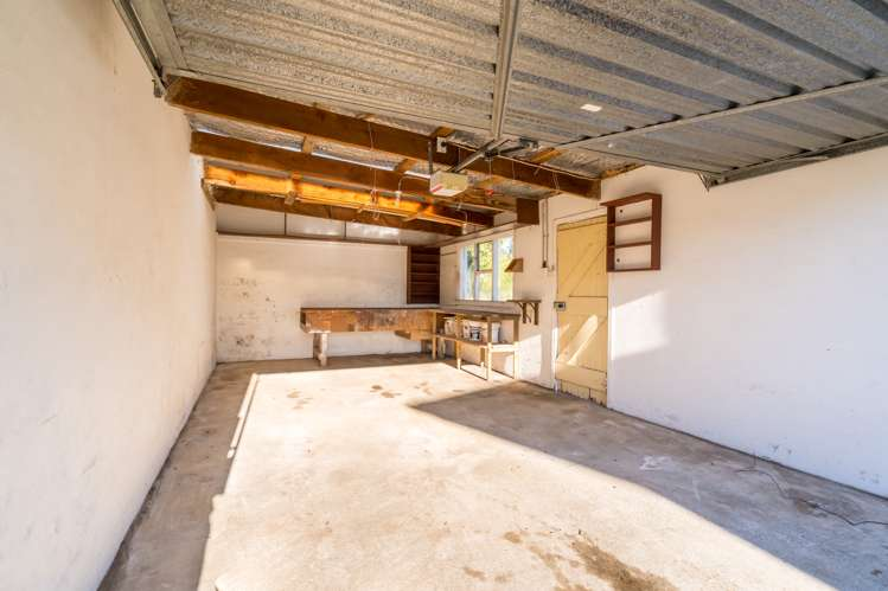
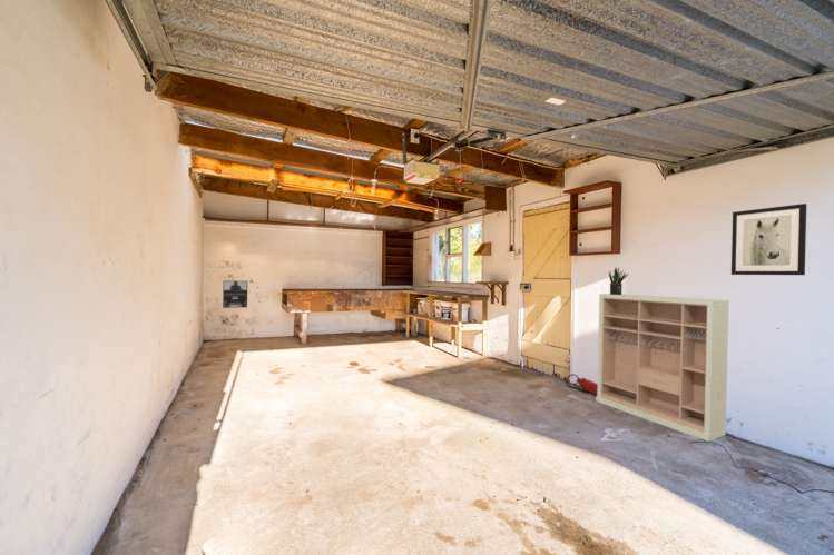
+ wall art (235, 294)
+ fire extinguisher (582, 384)
+ shelving unit (655, 356)
+ wall art (766, 241)
+ potted plant (617, 280)
